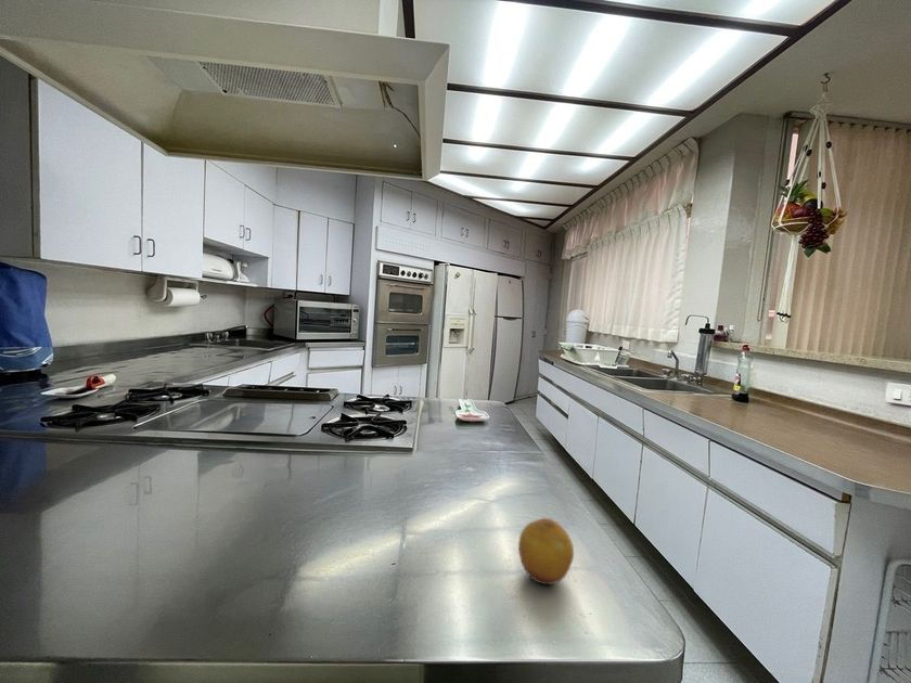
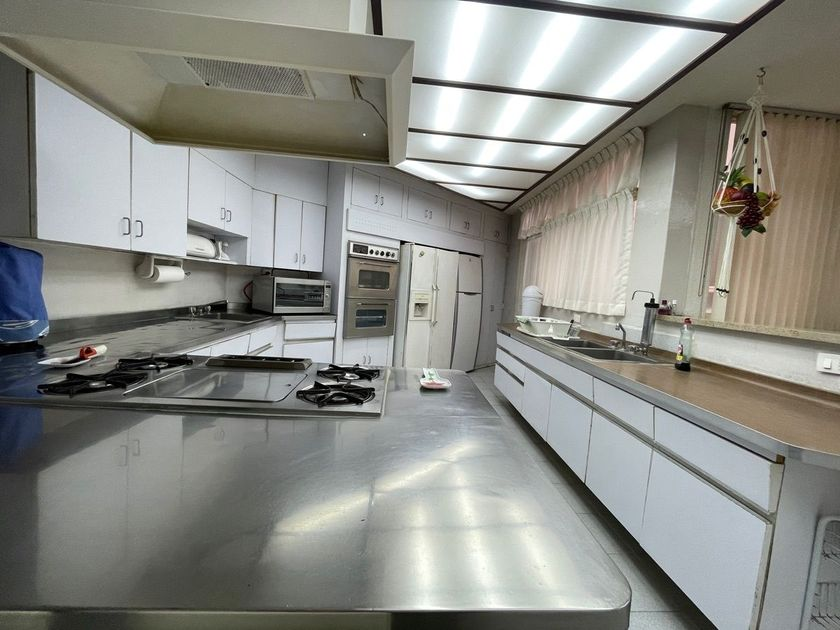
- fruit (546, 549)
